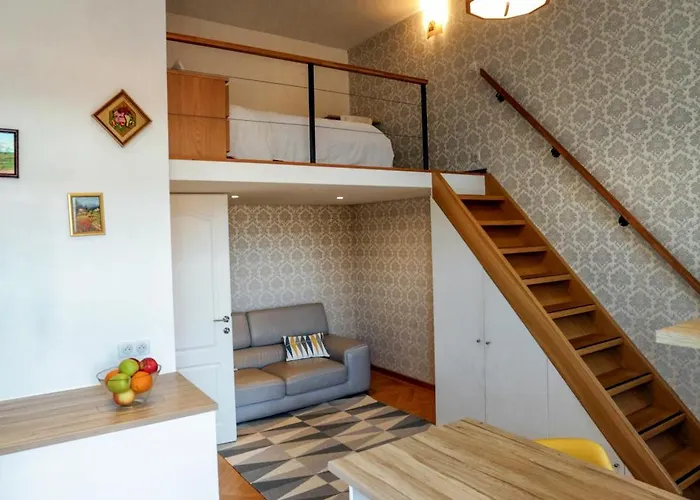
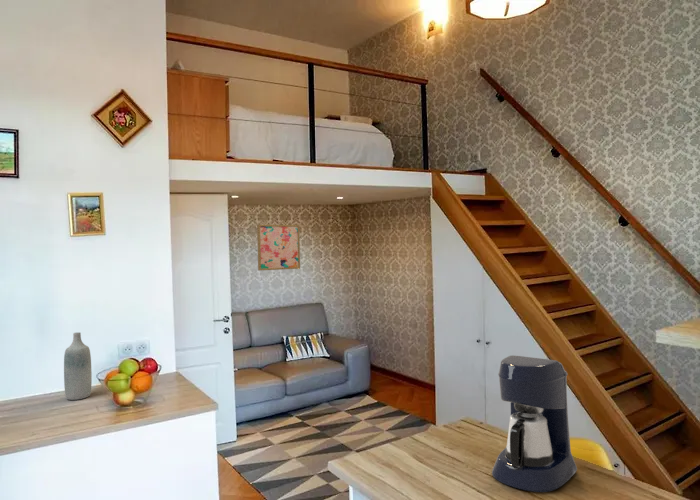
+ coffee maker (532, 416)
+ bottle (77, 364)
+ wall art (279, 247)
